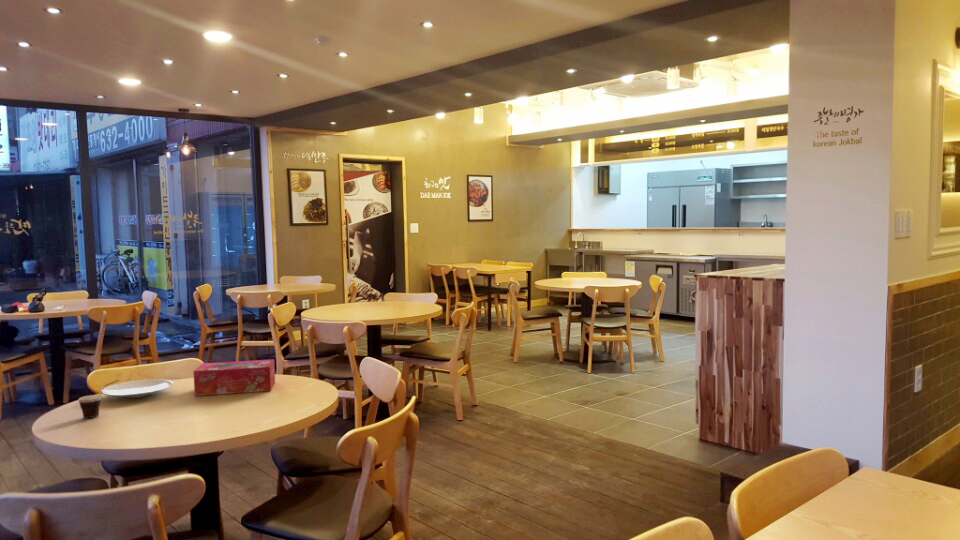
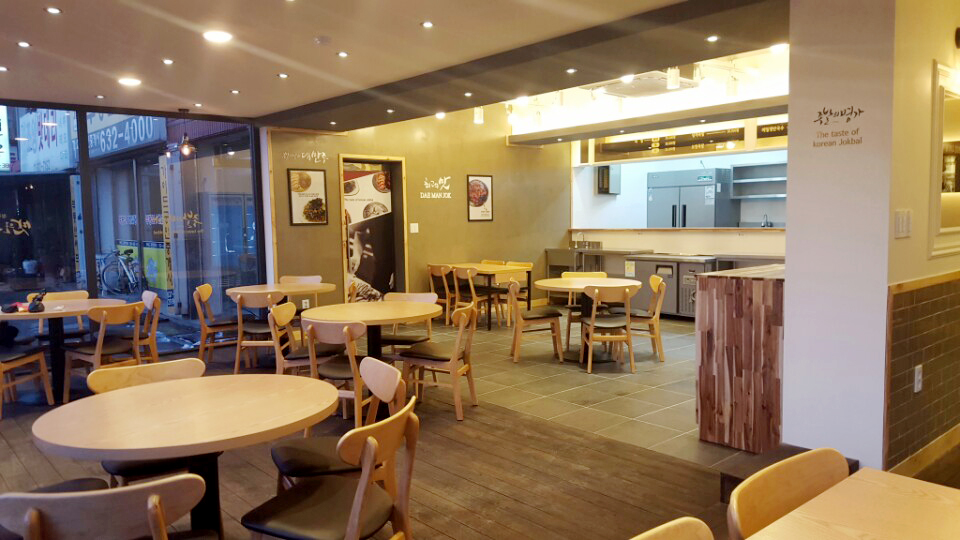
- tissue box (235, 376)
- plate (138, 390)
- cup (99, 398)
